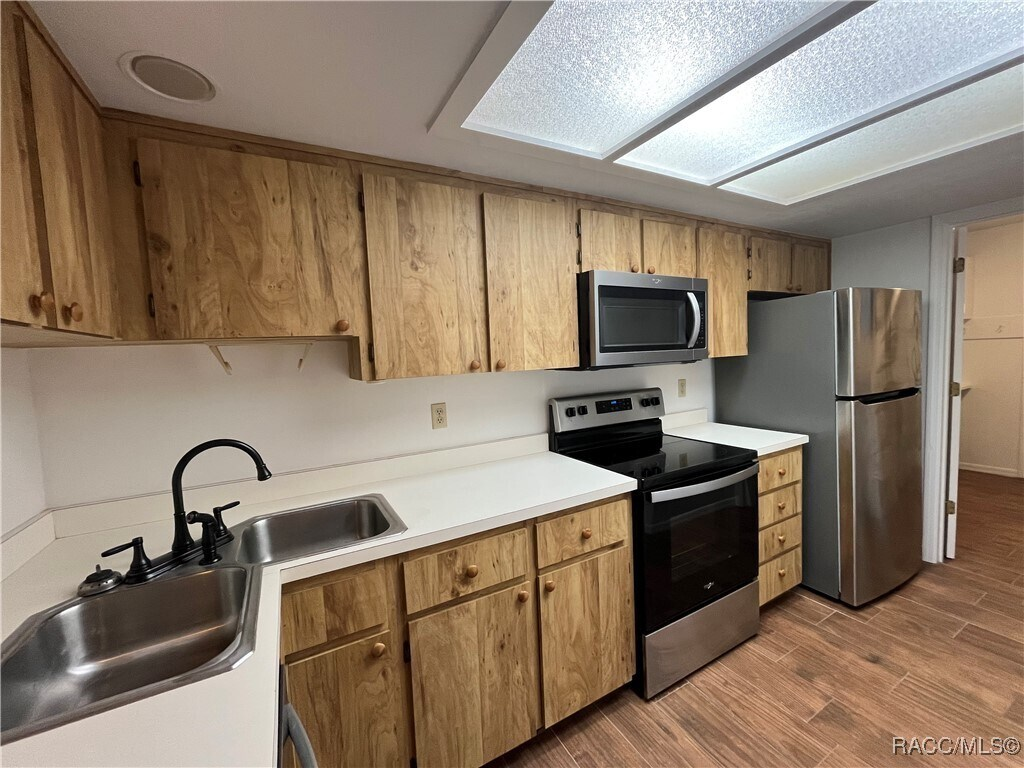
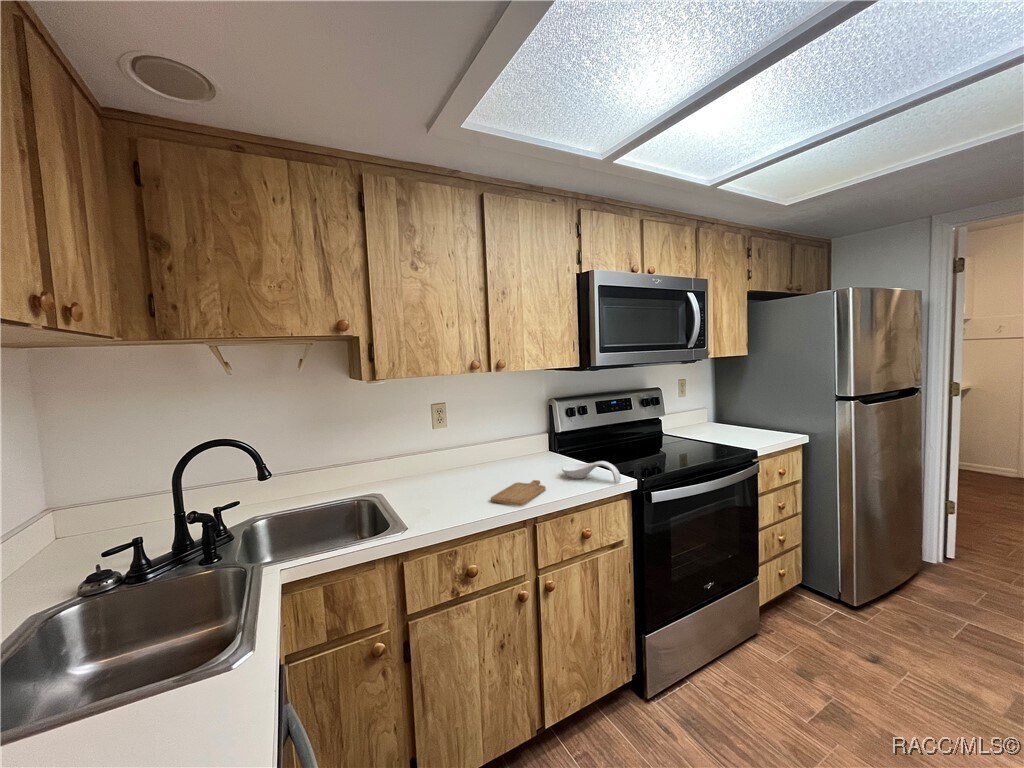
+ chopping board (522, 491)
+ spoon rest (590, 469)
